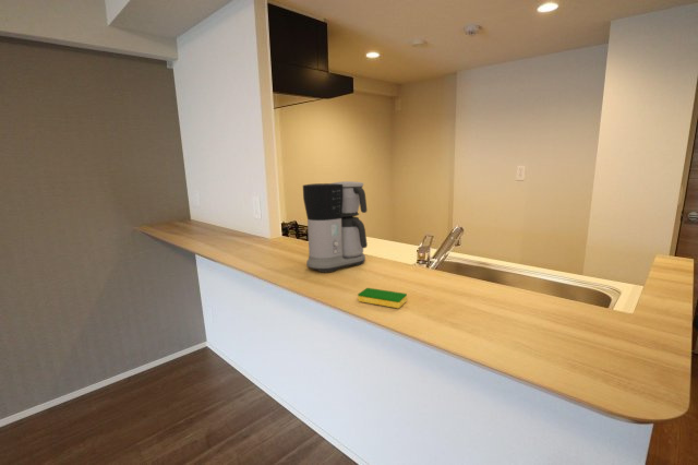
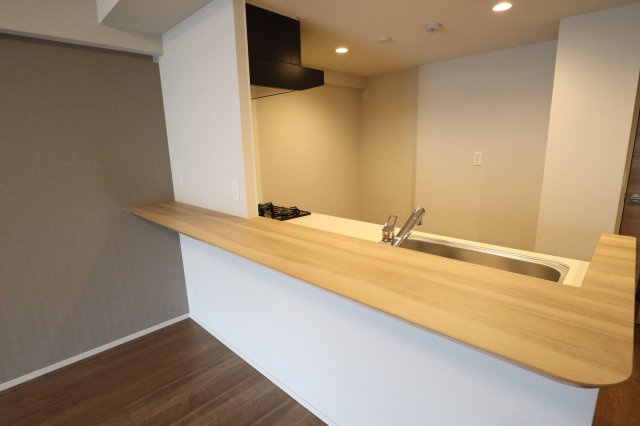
- dish sponge (382, 297)
- coffee maker (338, 224)
